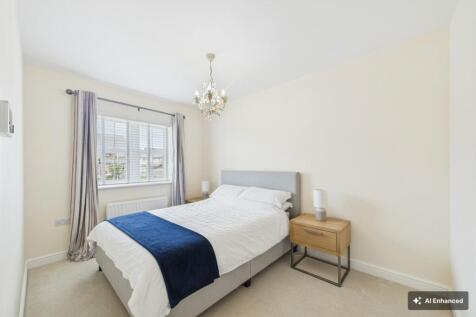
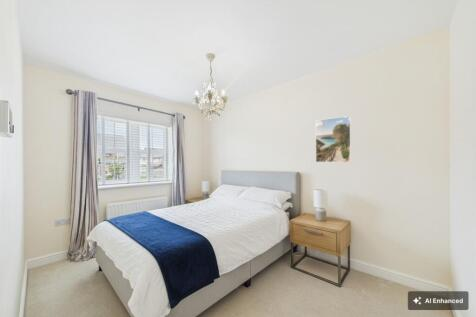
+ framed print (332, 140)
